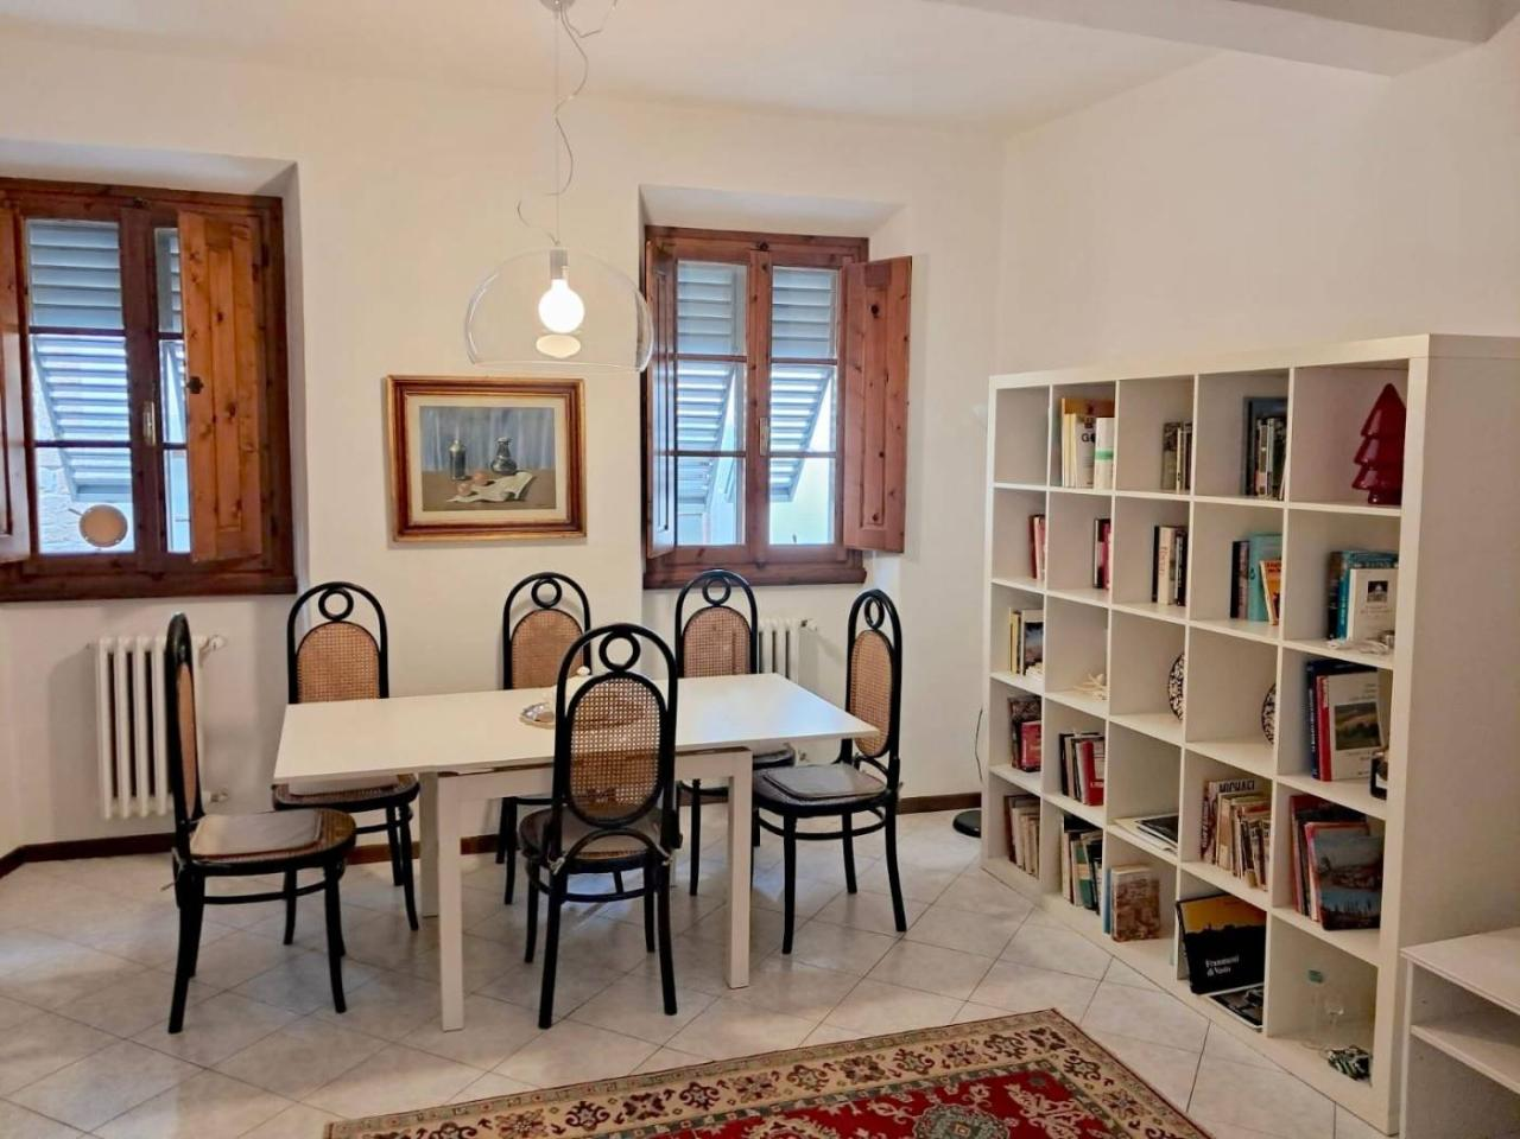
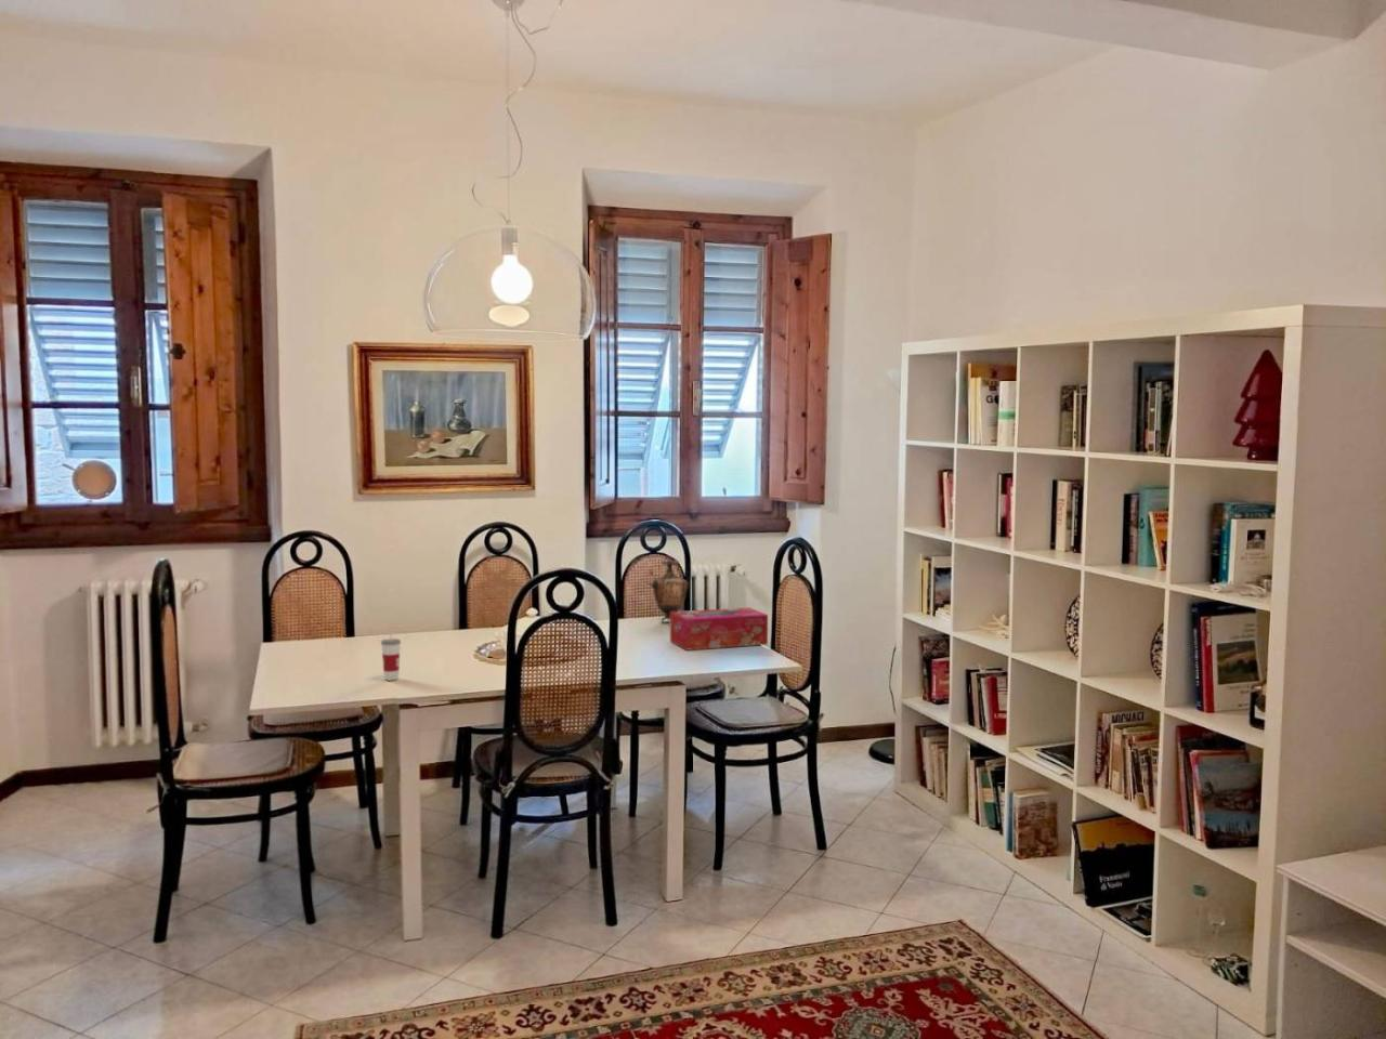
+ tissue box (718, 628)
+ cup (391, 653)
+ vase (668, 587)
